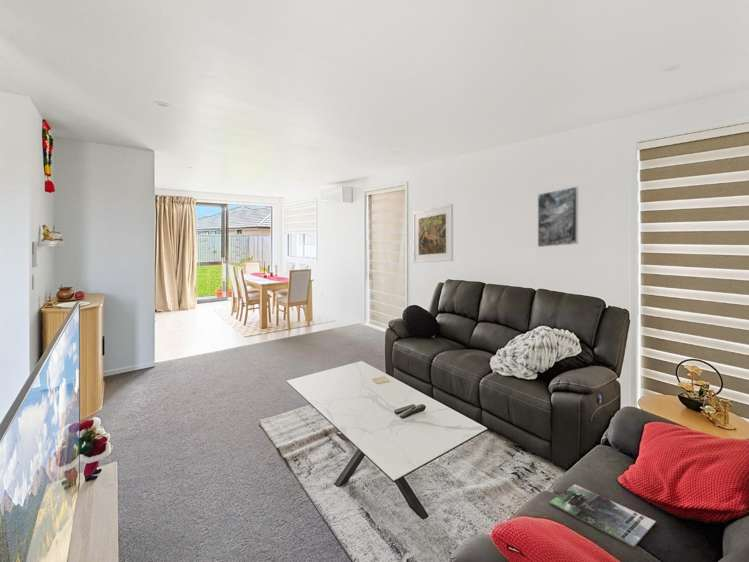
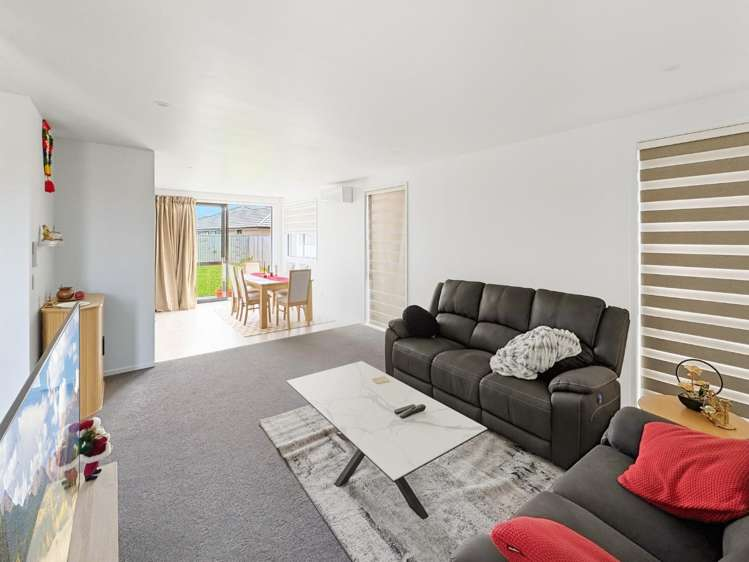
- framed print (557, 218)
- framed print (431, 235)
- magazine (600, 511)
